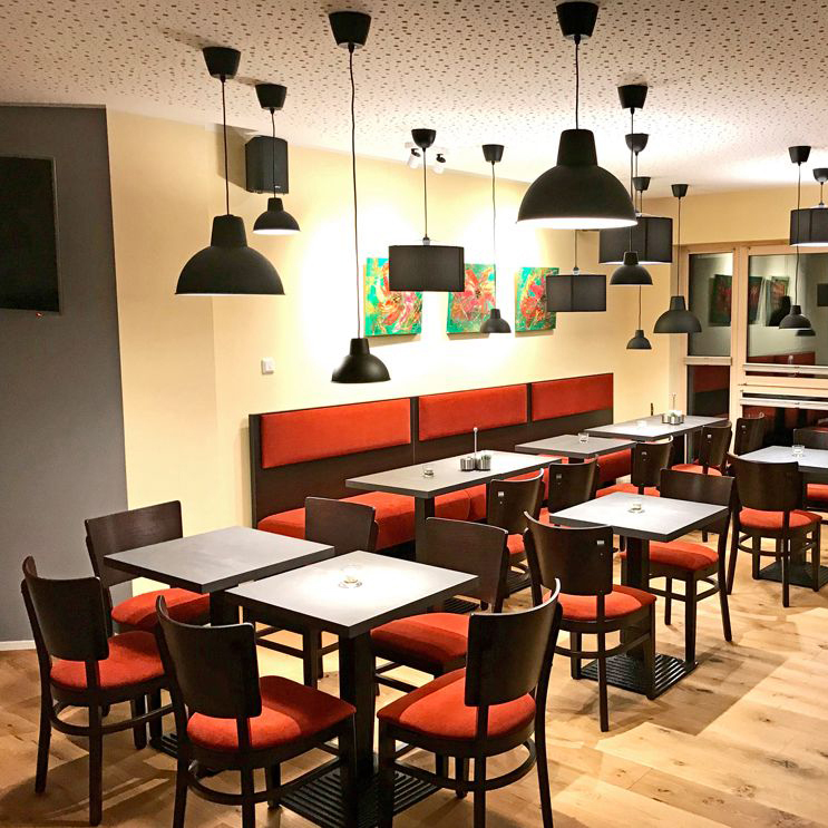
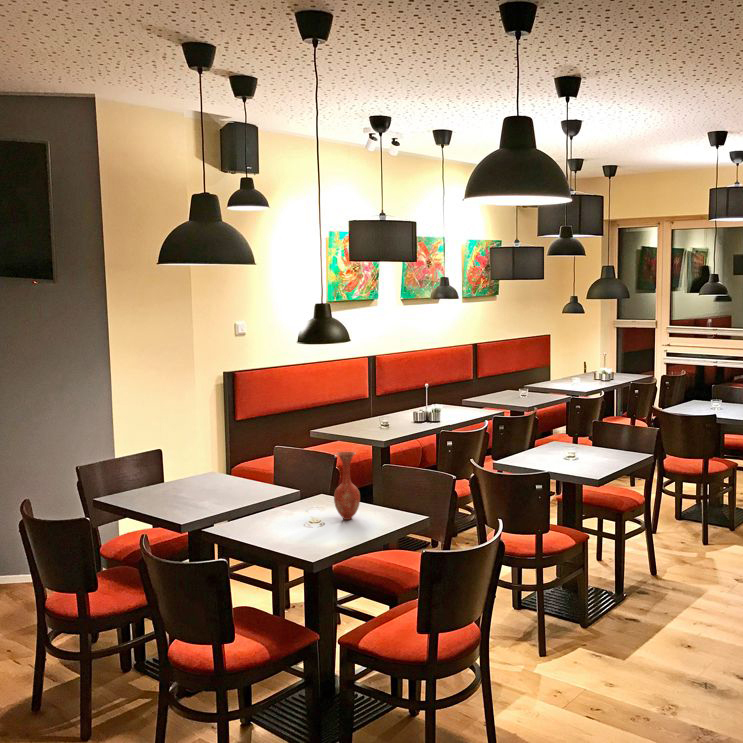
+ vase (346, 486)
